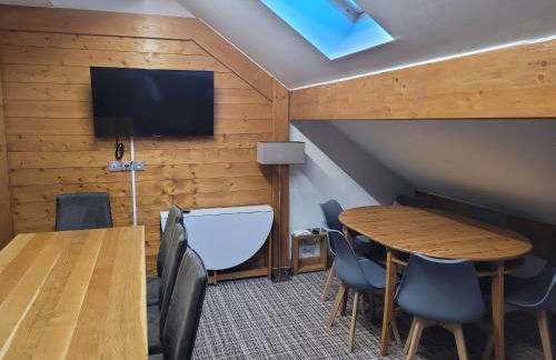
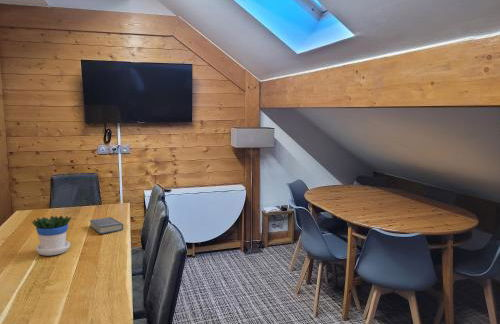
+ flowerpot (52, 235)
+ hardback book (106, 224)
